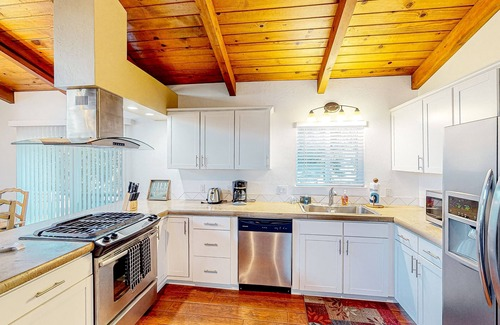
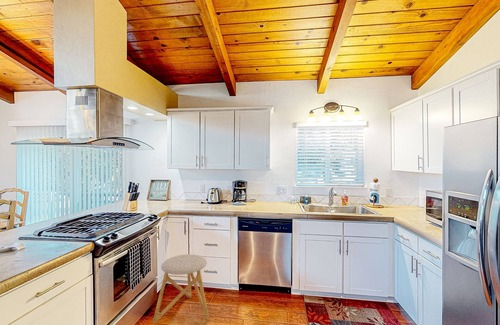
+ stool (187, 286)
